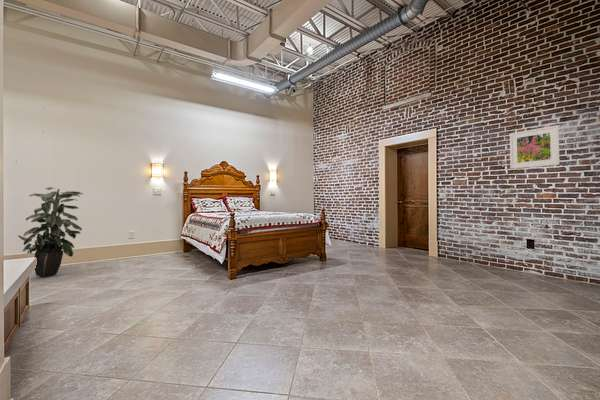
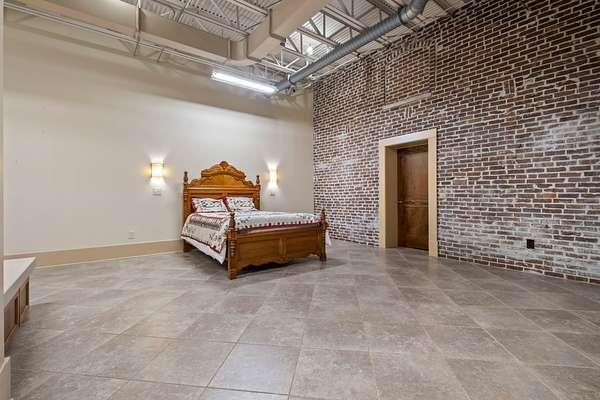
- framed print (533, 148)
- indoor plant (53, 231)
